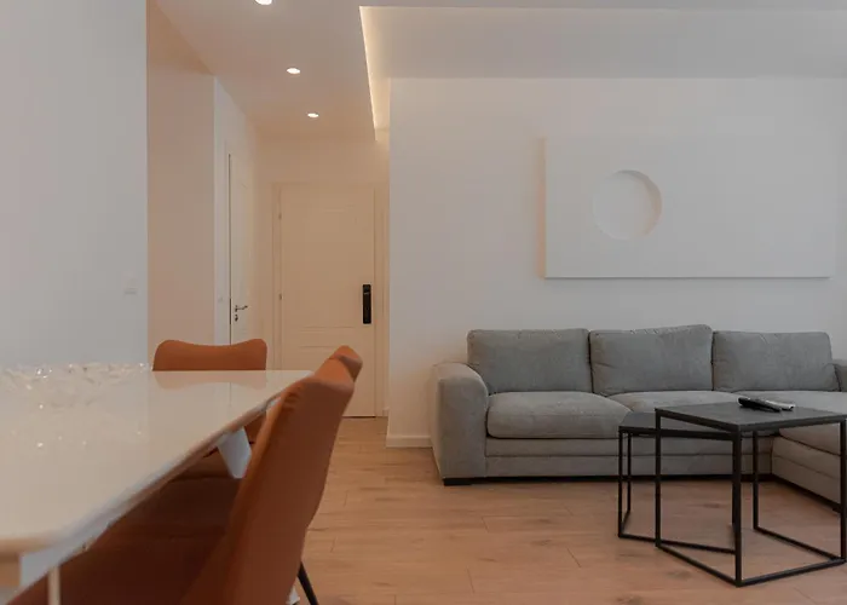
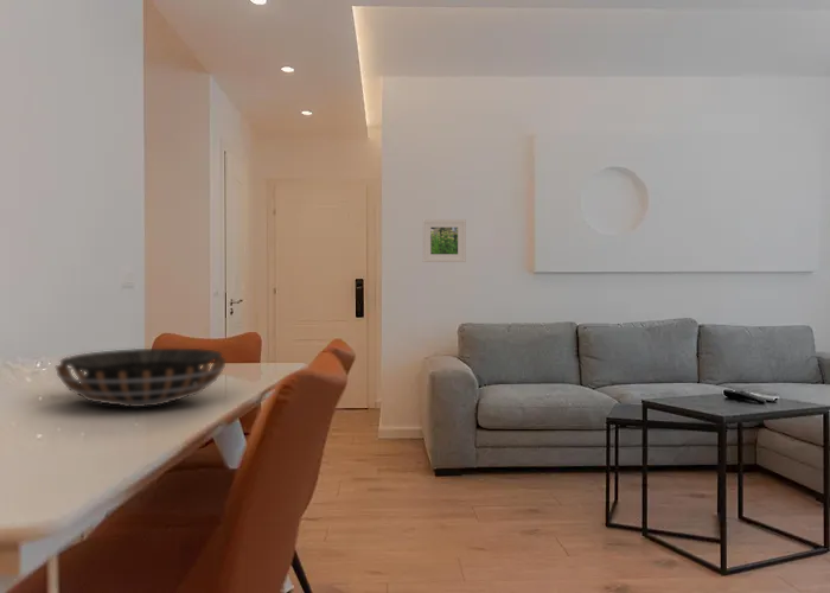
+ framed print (443, 241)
+ decorative bowl (143, 378)
